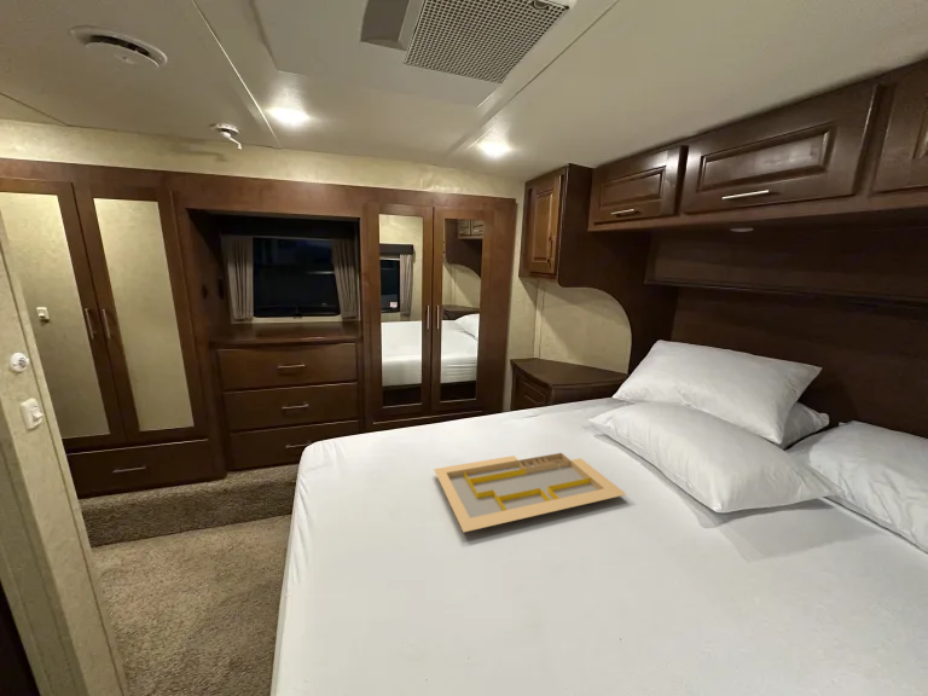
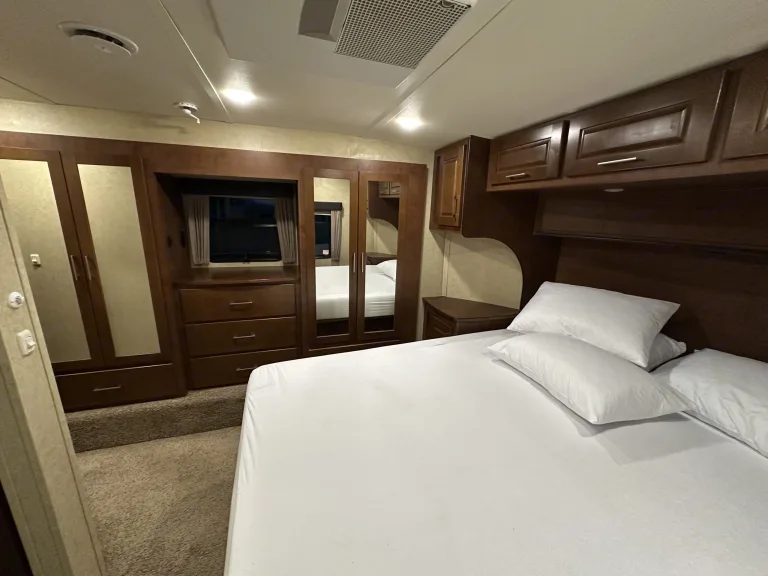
- serving tray (524, 483)
